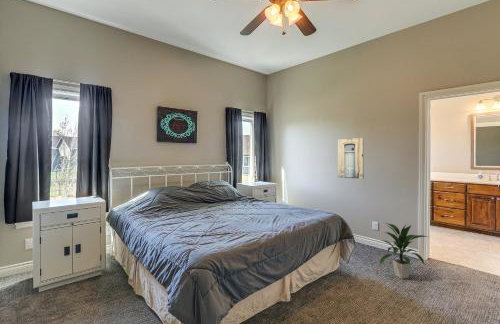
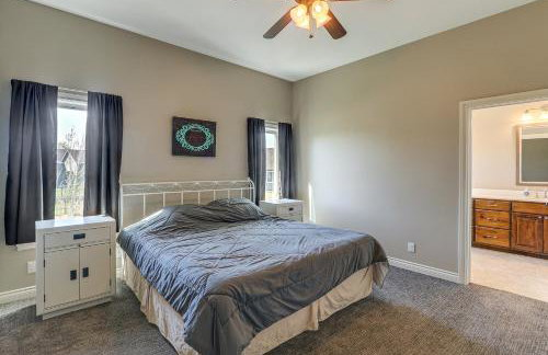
- indoor plant (399, 248)
- wall art (350, 158)
